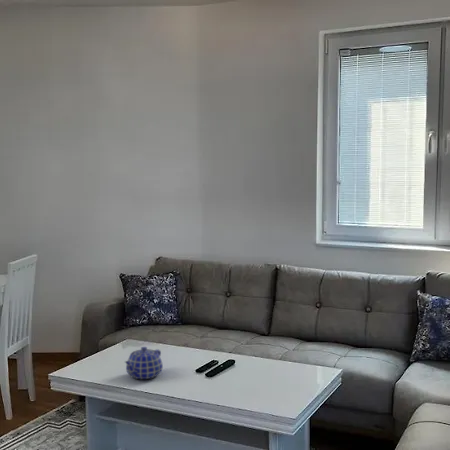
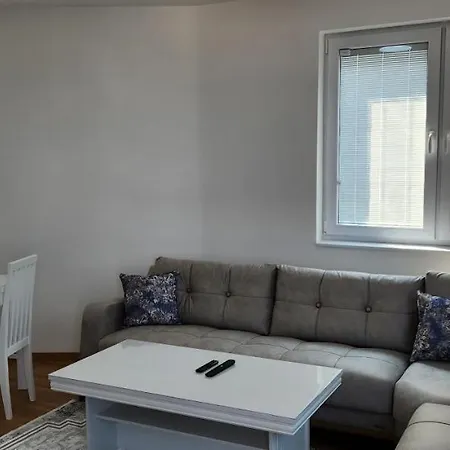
- teapot (143, 361)
